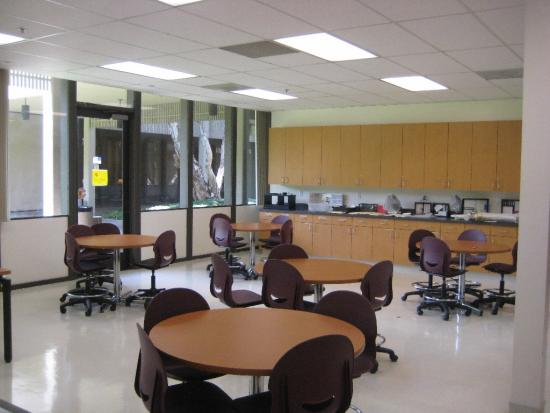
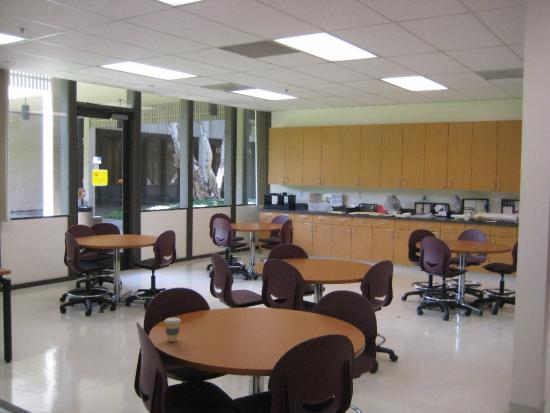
+ coffee cup (172, 329)
